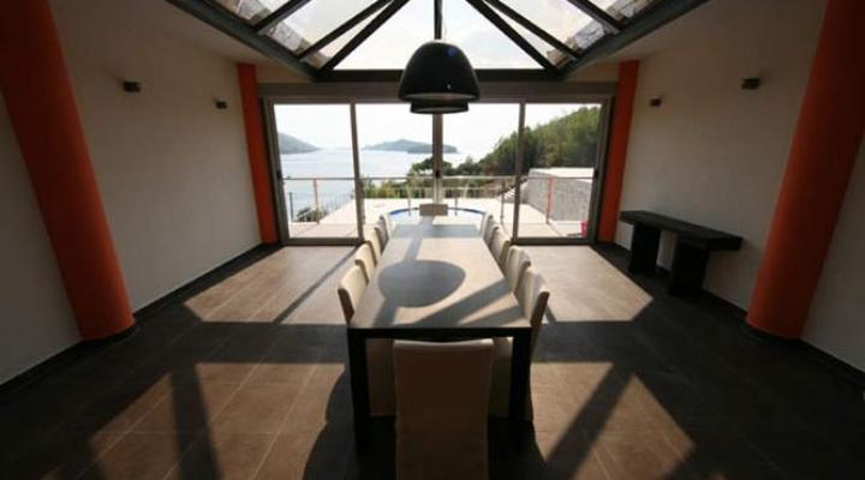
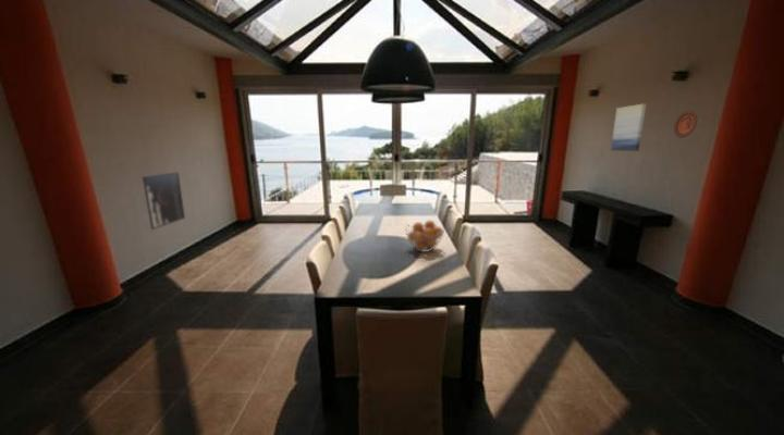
+ wall art (627, 128)
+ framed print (166, 199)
+ decorative plate (685, 124)
+ fruit basket (424, 235)
